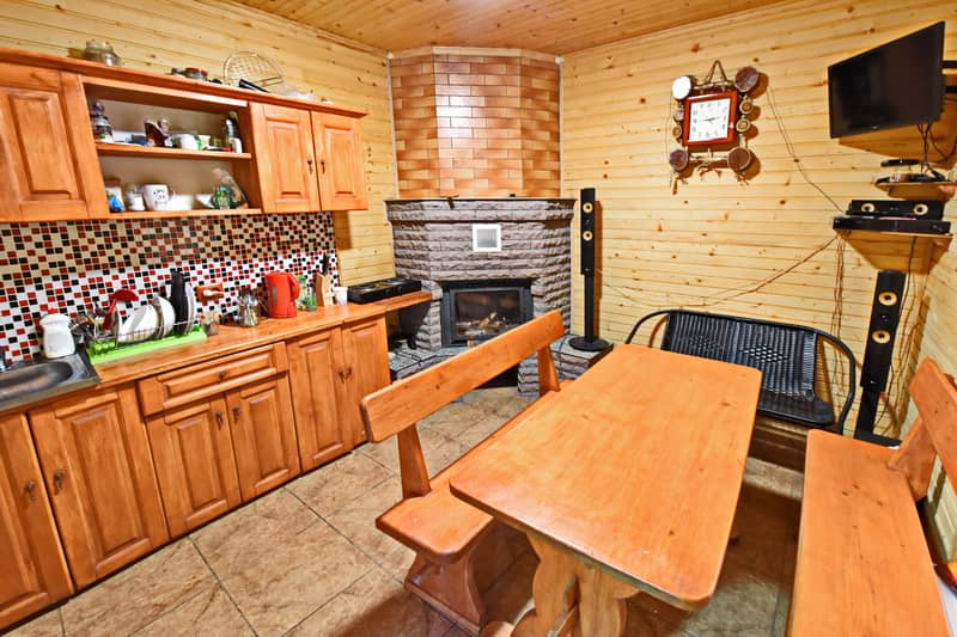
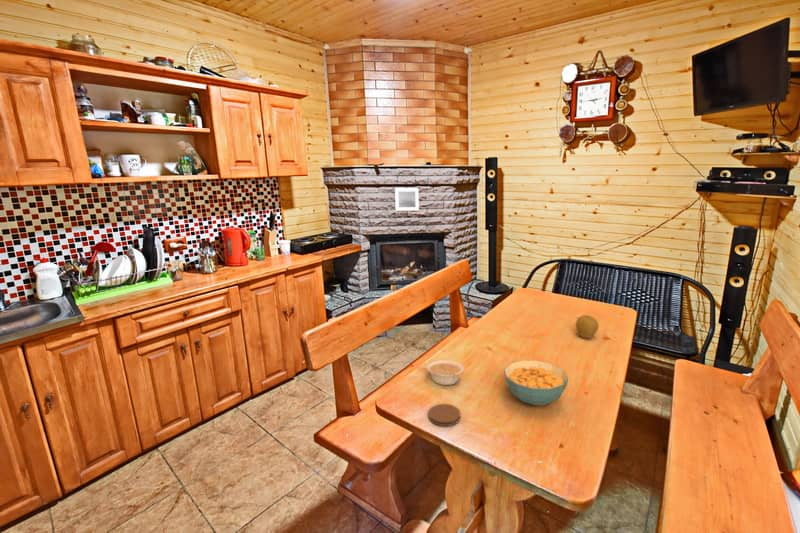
+ cereal bowl (534, 387)
+ fruit (587, 326)
+ coaster (444, 414)
+ legume (446, 372)
